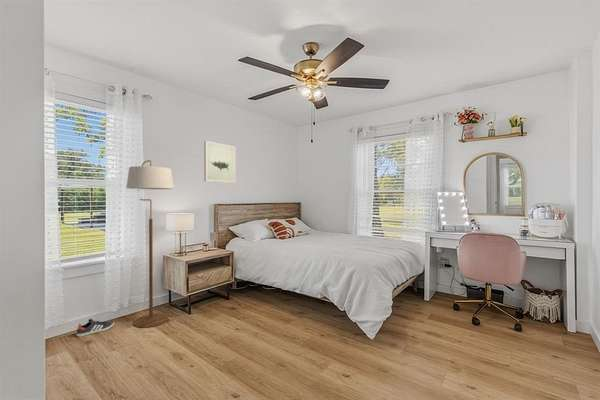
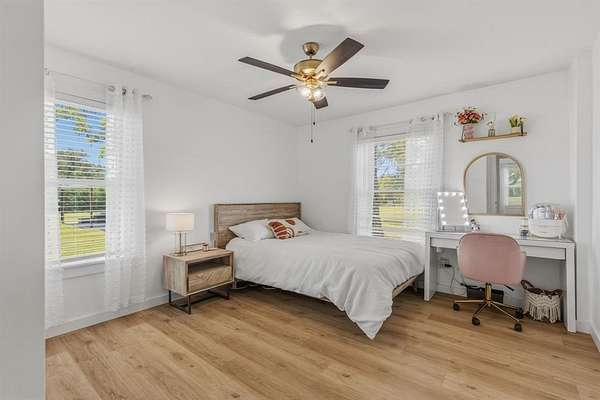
- floor lamp (149, 240)
- sneaker (96, 324)
- wall art (220, 163)
